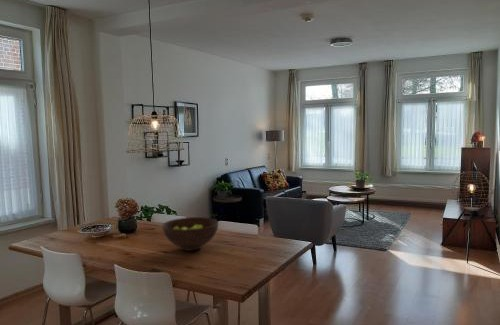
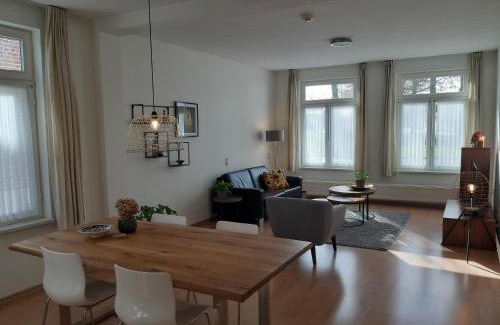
- fruit bowl (191, 235)
